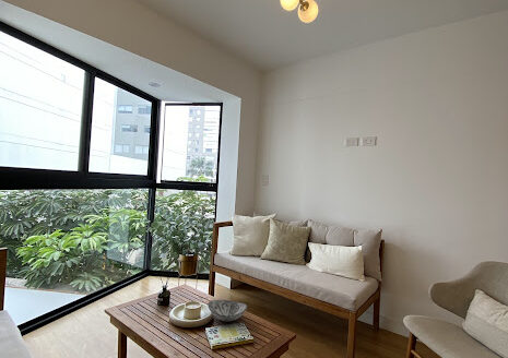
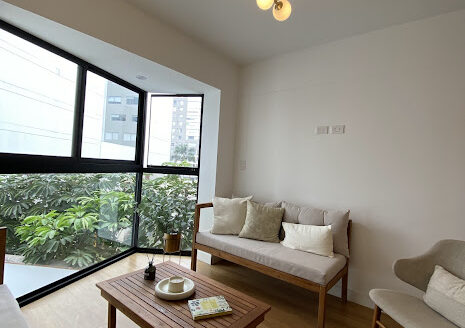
- decorative bowl (226, 311)
